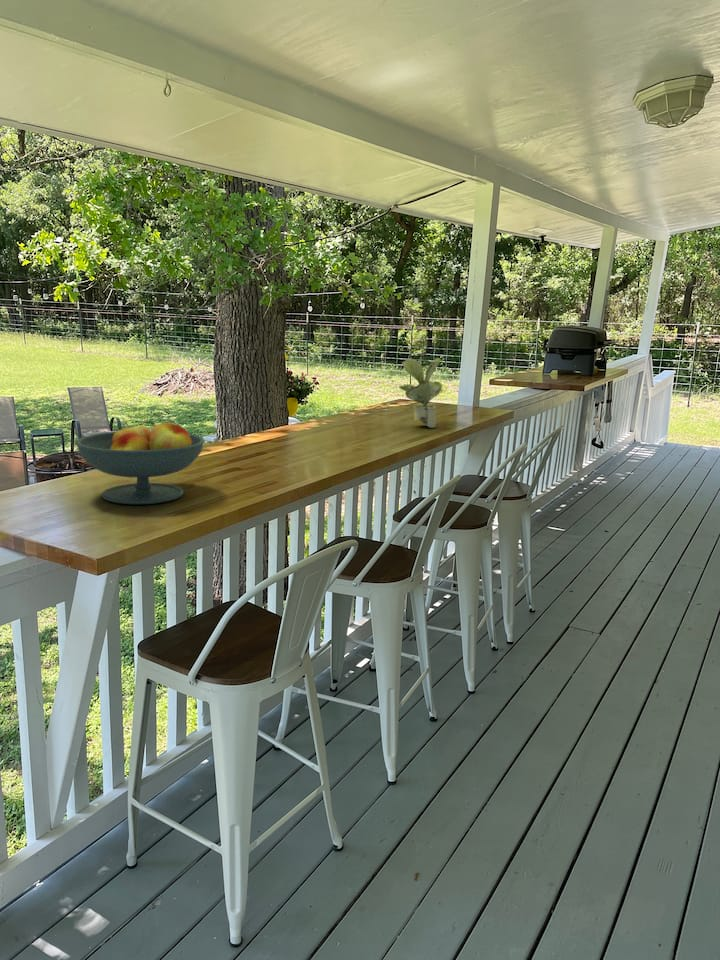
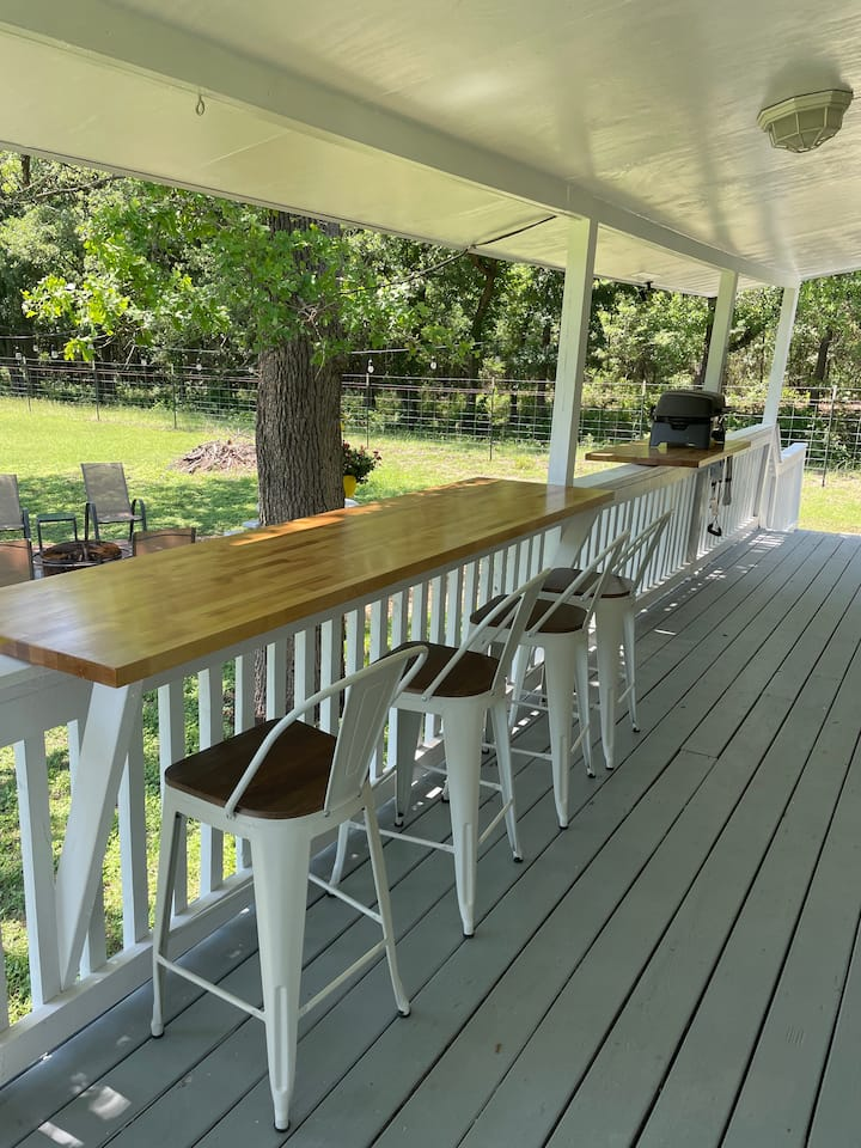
- potted plant (419, 391)
- fruit bowl (142, 457)
